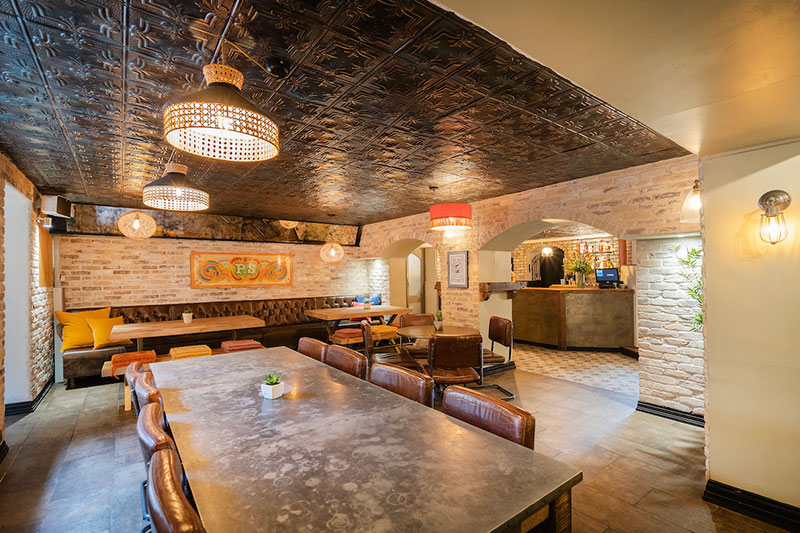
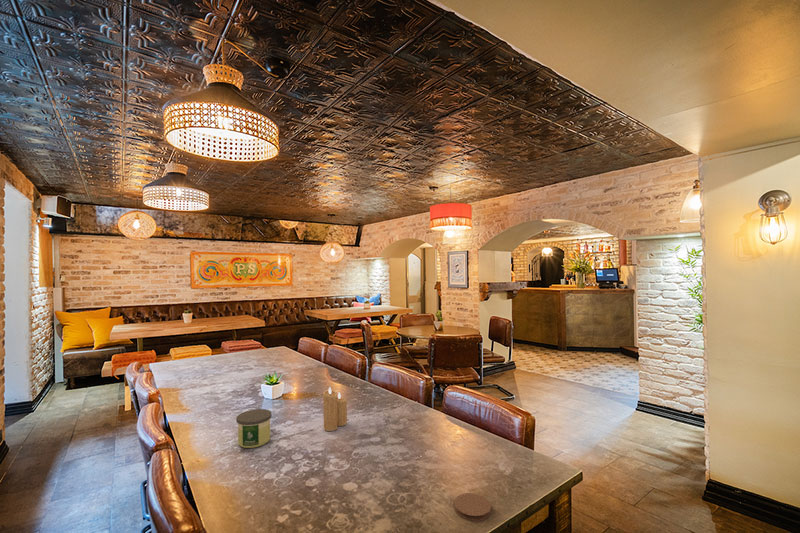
+ candle (335, 405)
+ candle (254, 428)
+ coaster (472, 506)
